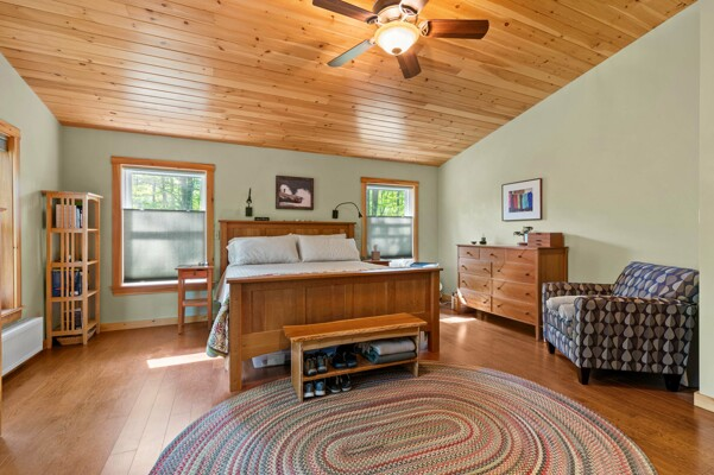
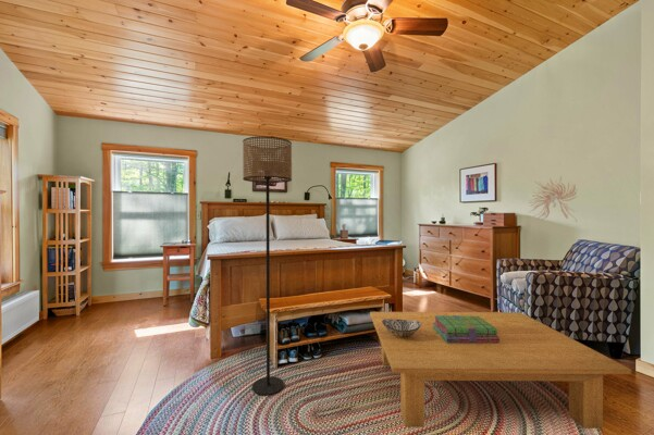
+ wall sculpture (552, 199)
+ coffee table (470, 360)
+ floor lamp (268, 264)
+ decorative bowl (400, 327)
+ stack of books (464, 327)
